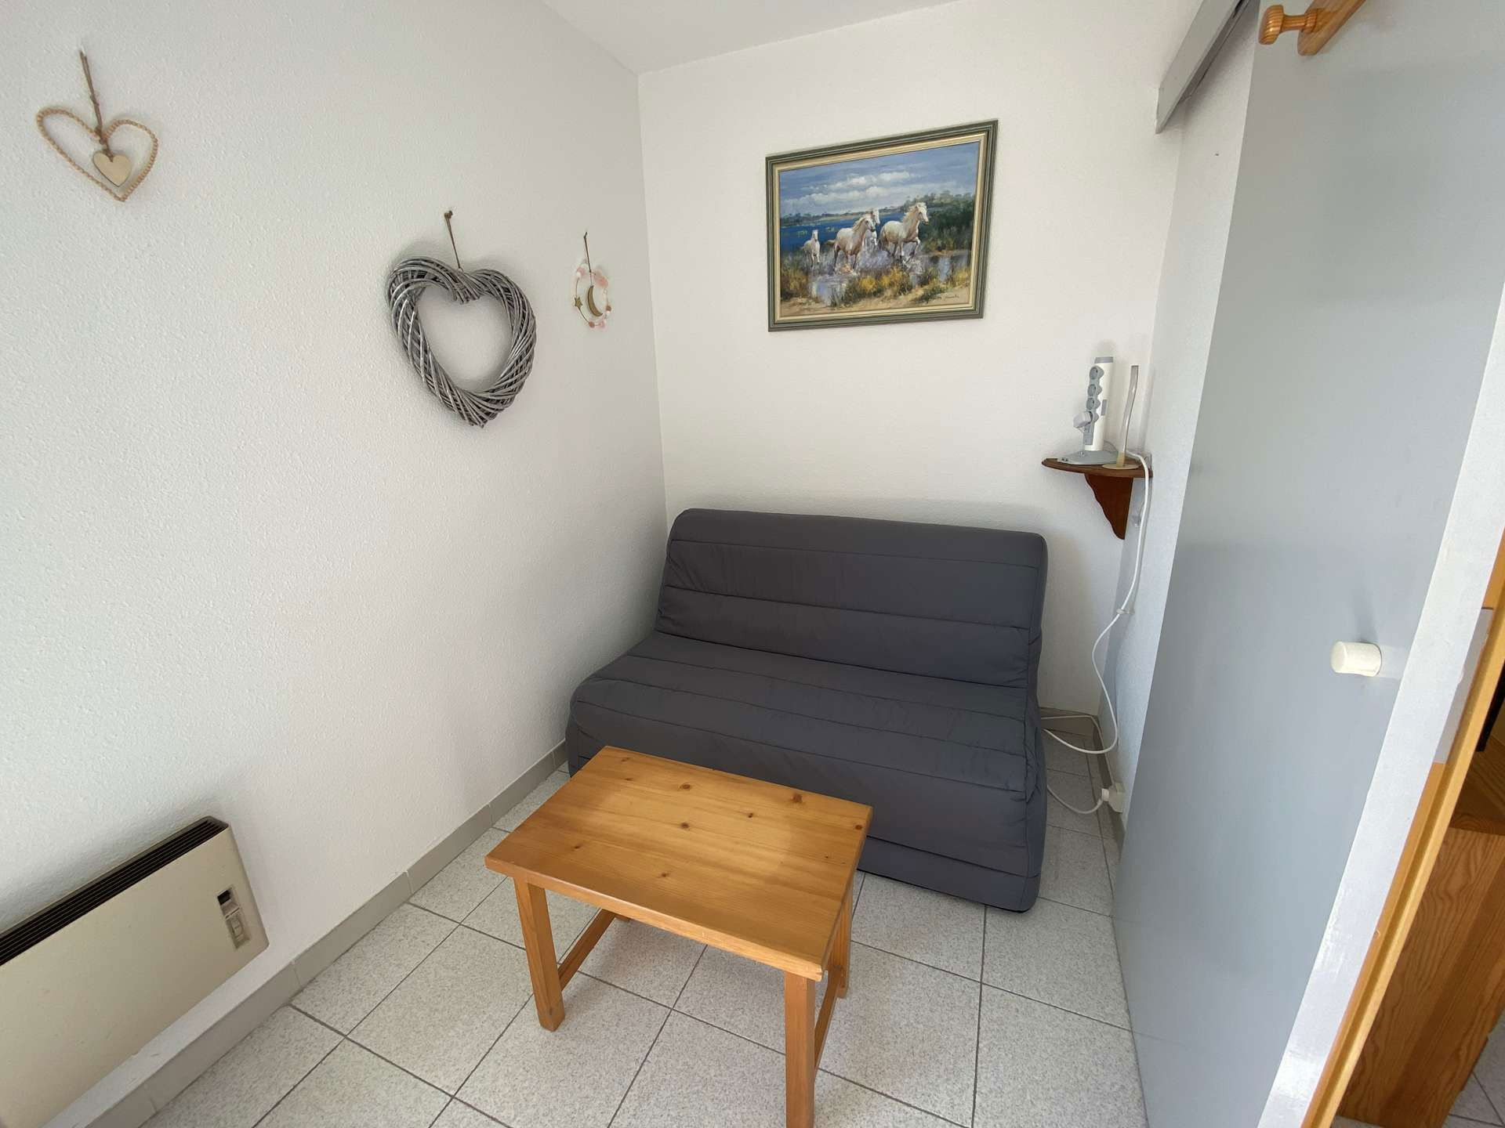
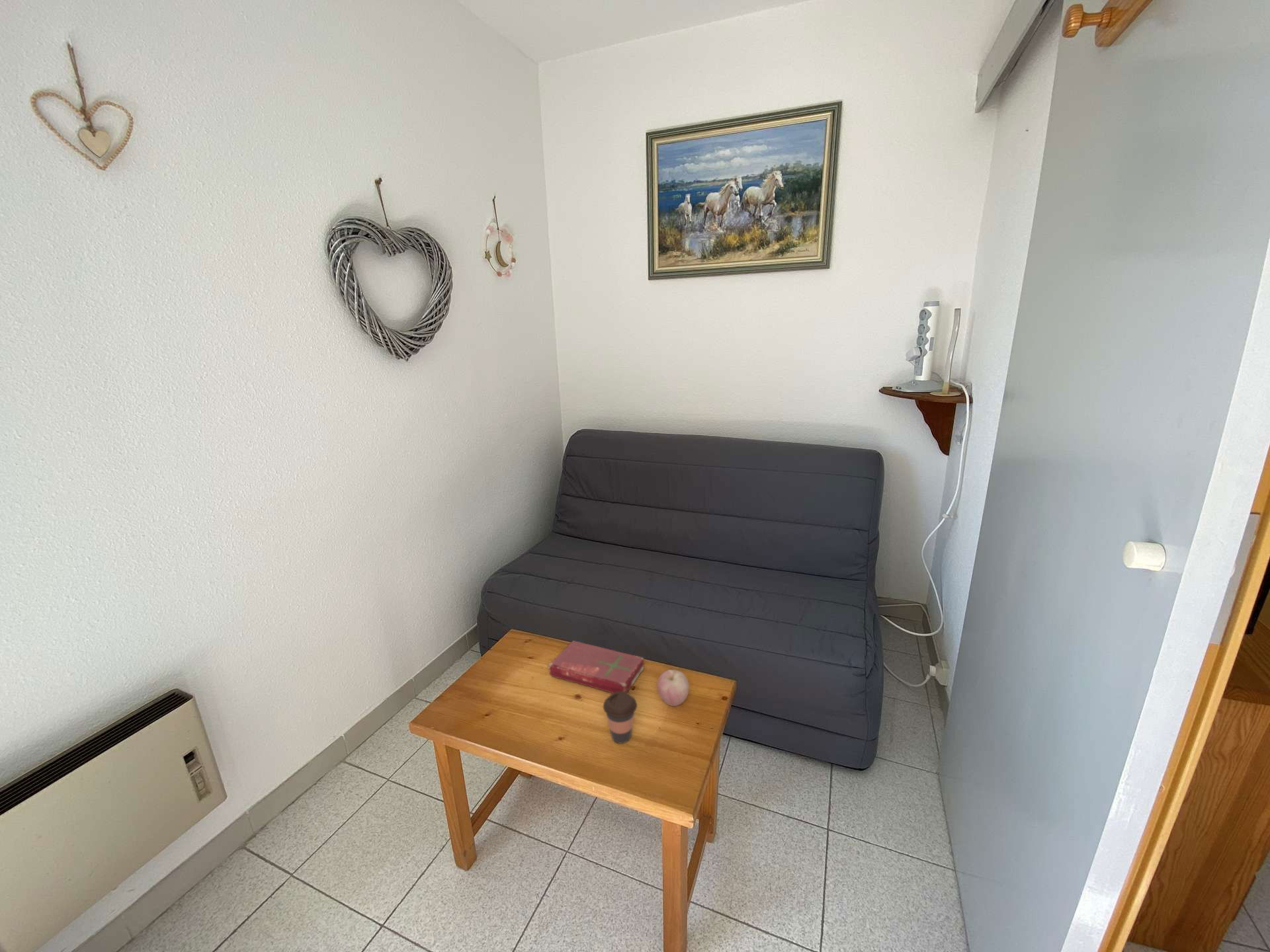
+ coffee cup (620, 718)
+ apple (673, 688)
+ book (595, 666)
